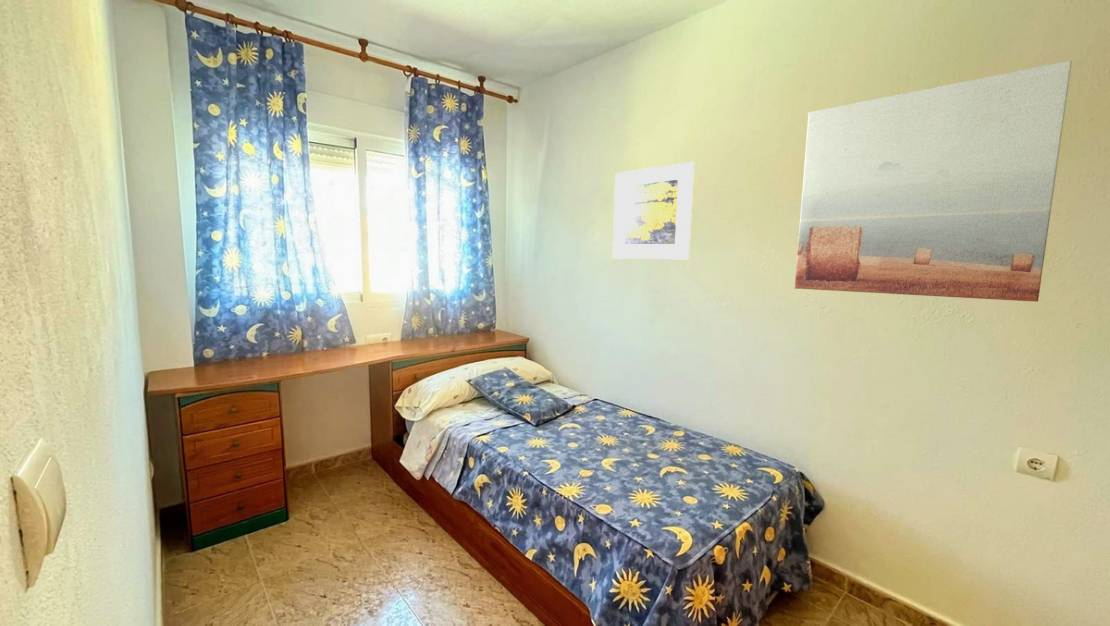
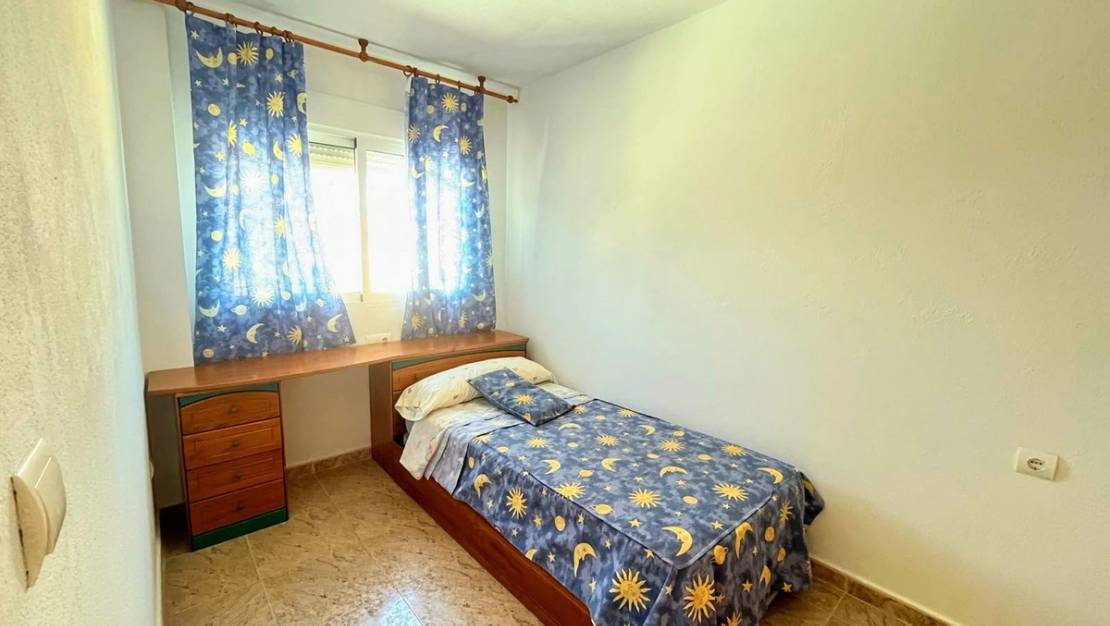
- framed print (650, 213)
- wall art (909, 195)
